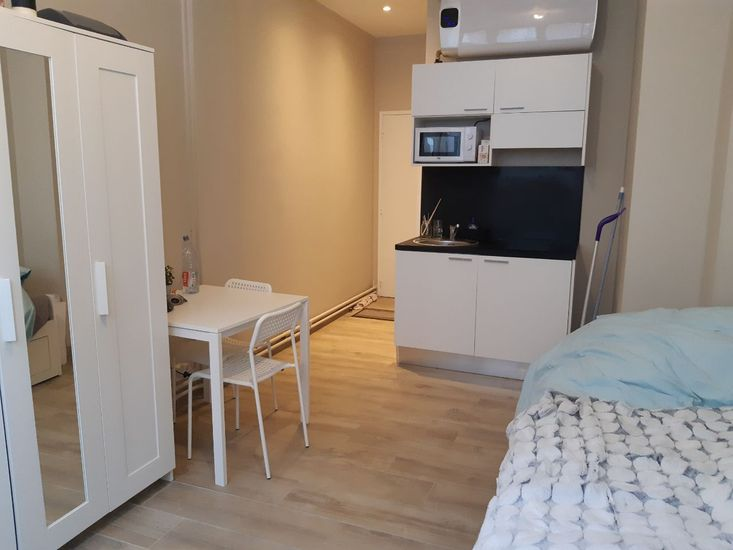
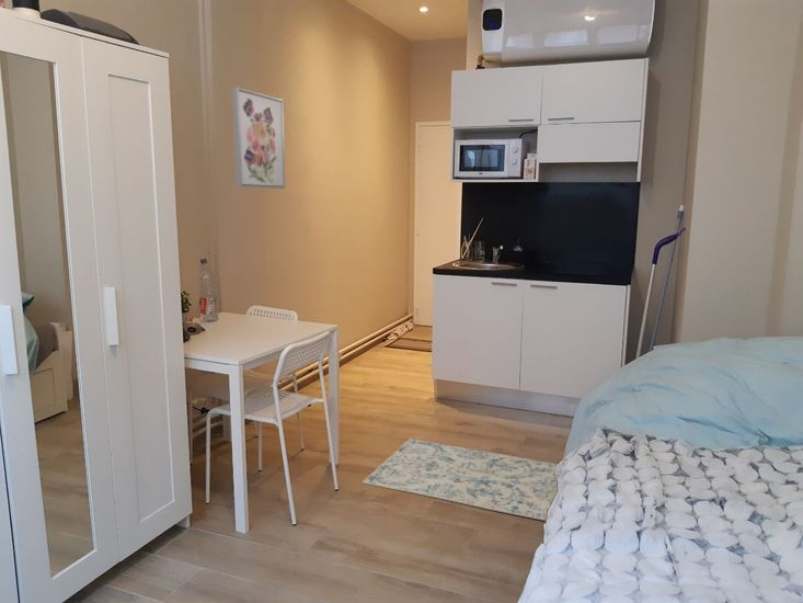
+ wall art (260, 141)
+ rug (500, 479)
